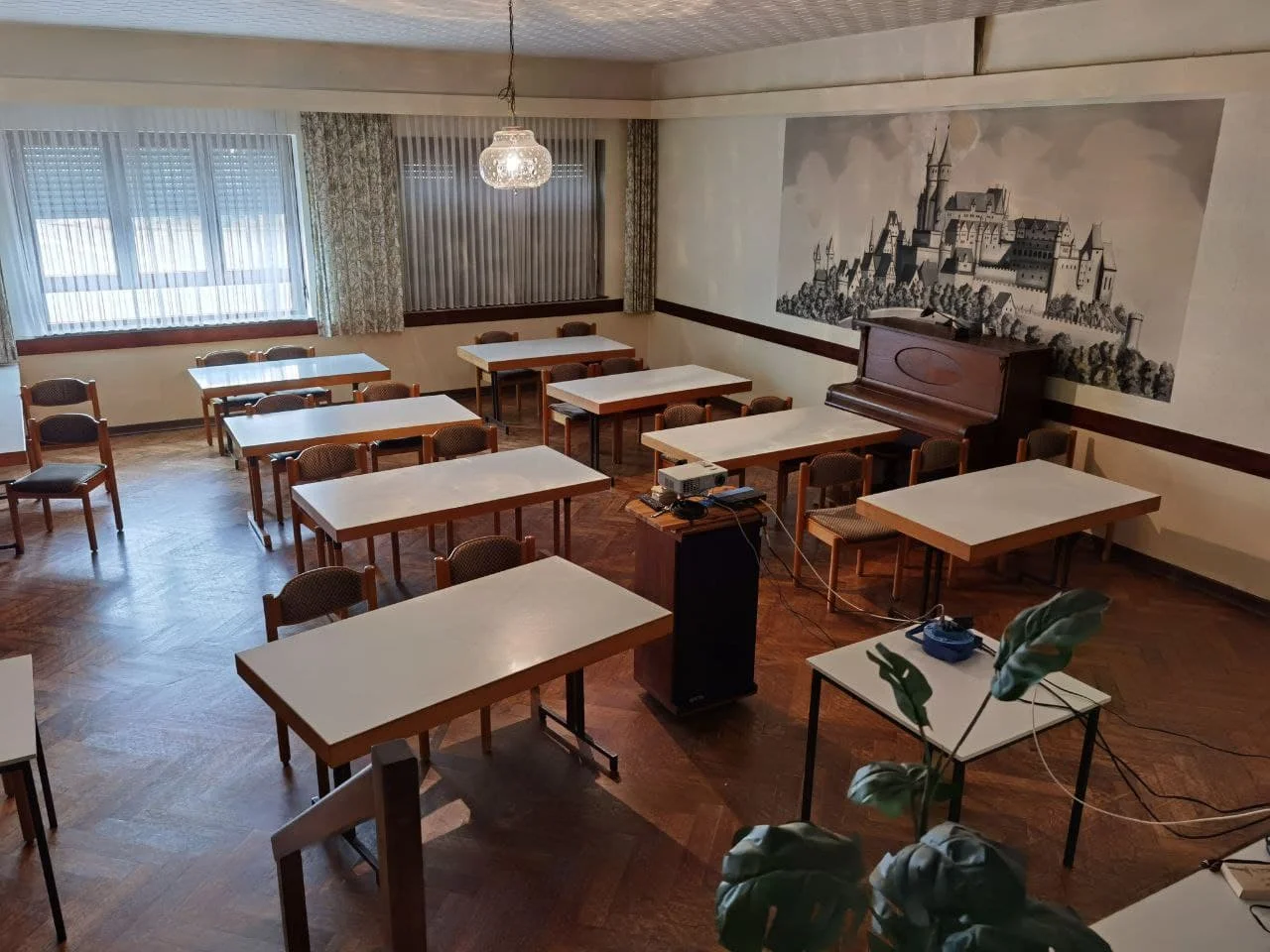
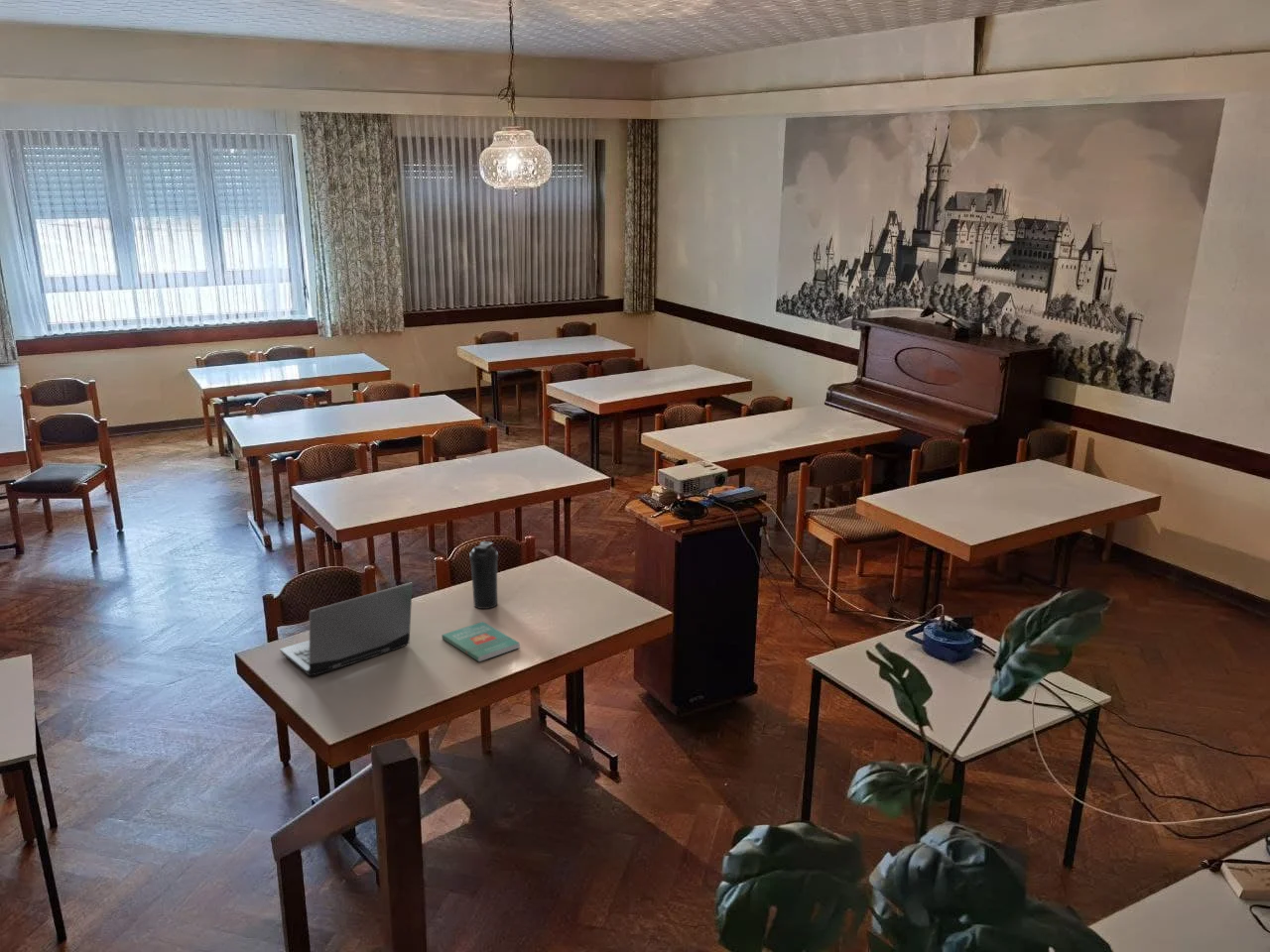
+ laptop computer (345, 618)
+ book (480, 641)
+ water bottle (484, 574)
